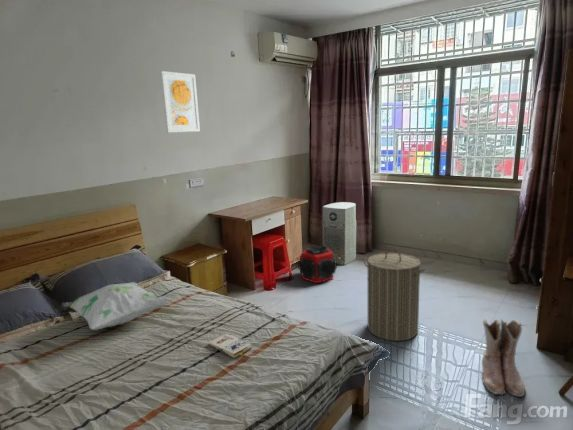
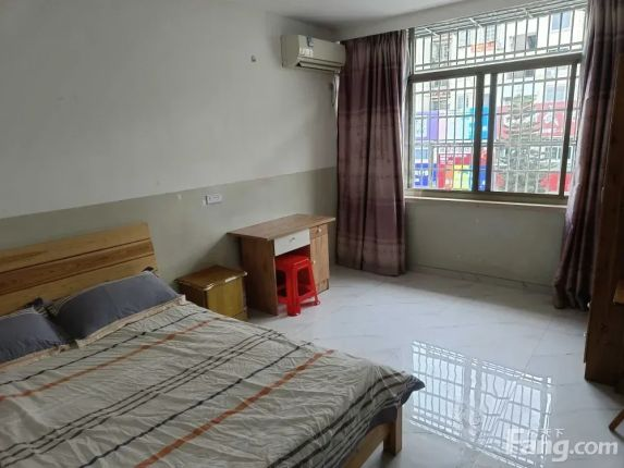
- laundry hamper (393, 289)
- speaker (317, 262)
- air purifier (340, 232)
- paperback book (232, 344)
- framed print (181, 102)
- boots (503, 353)
- decorative pillow (114, 303)
